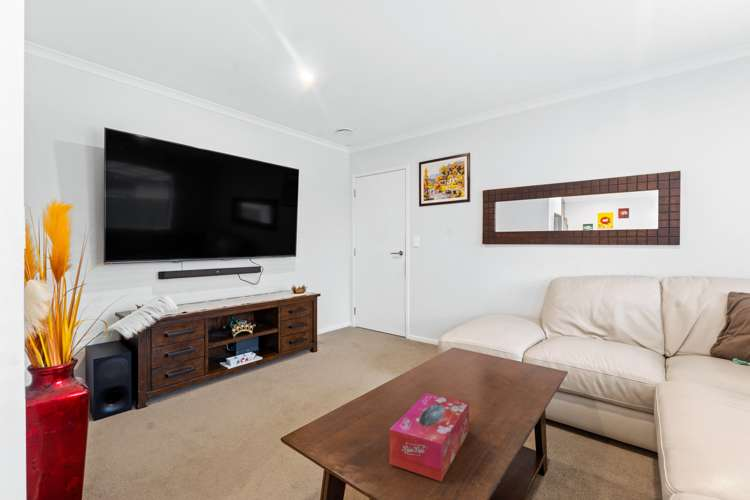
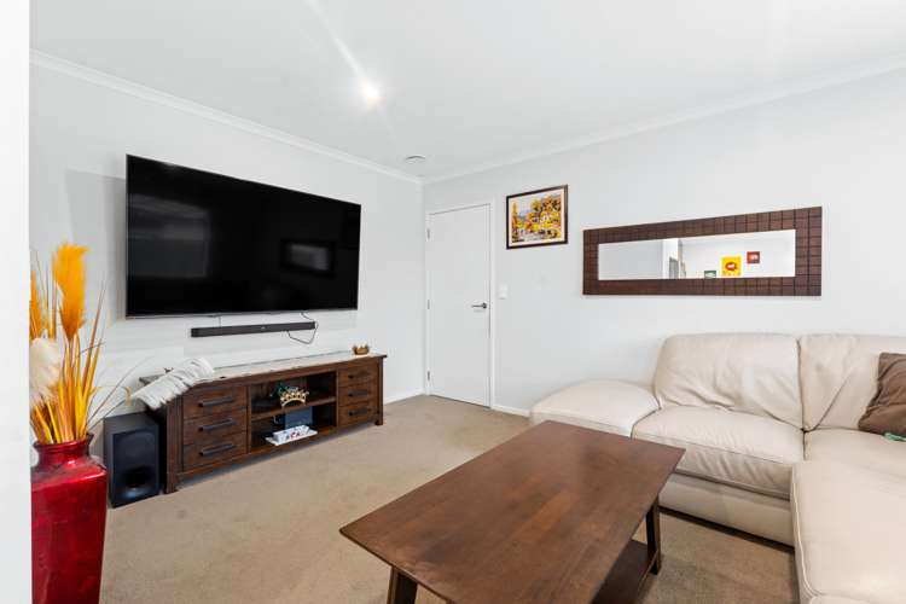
- tissue box (432, 430)
